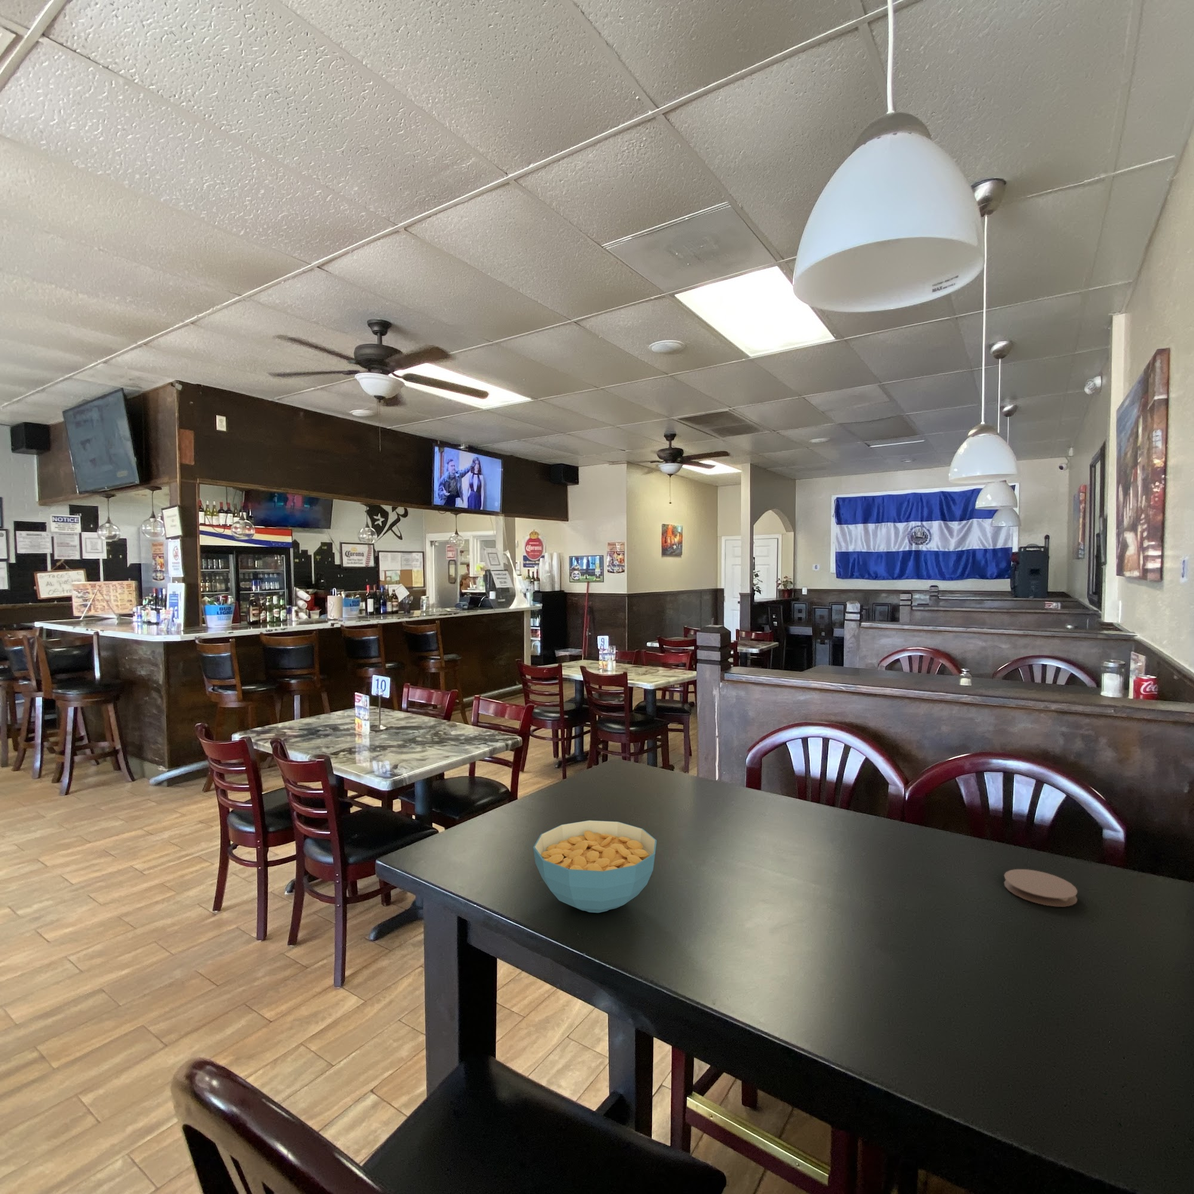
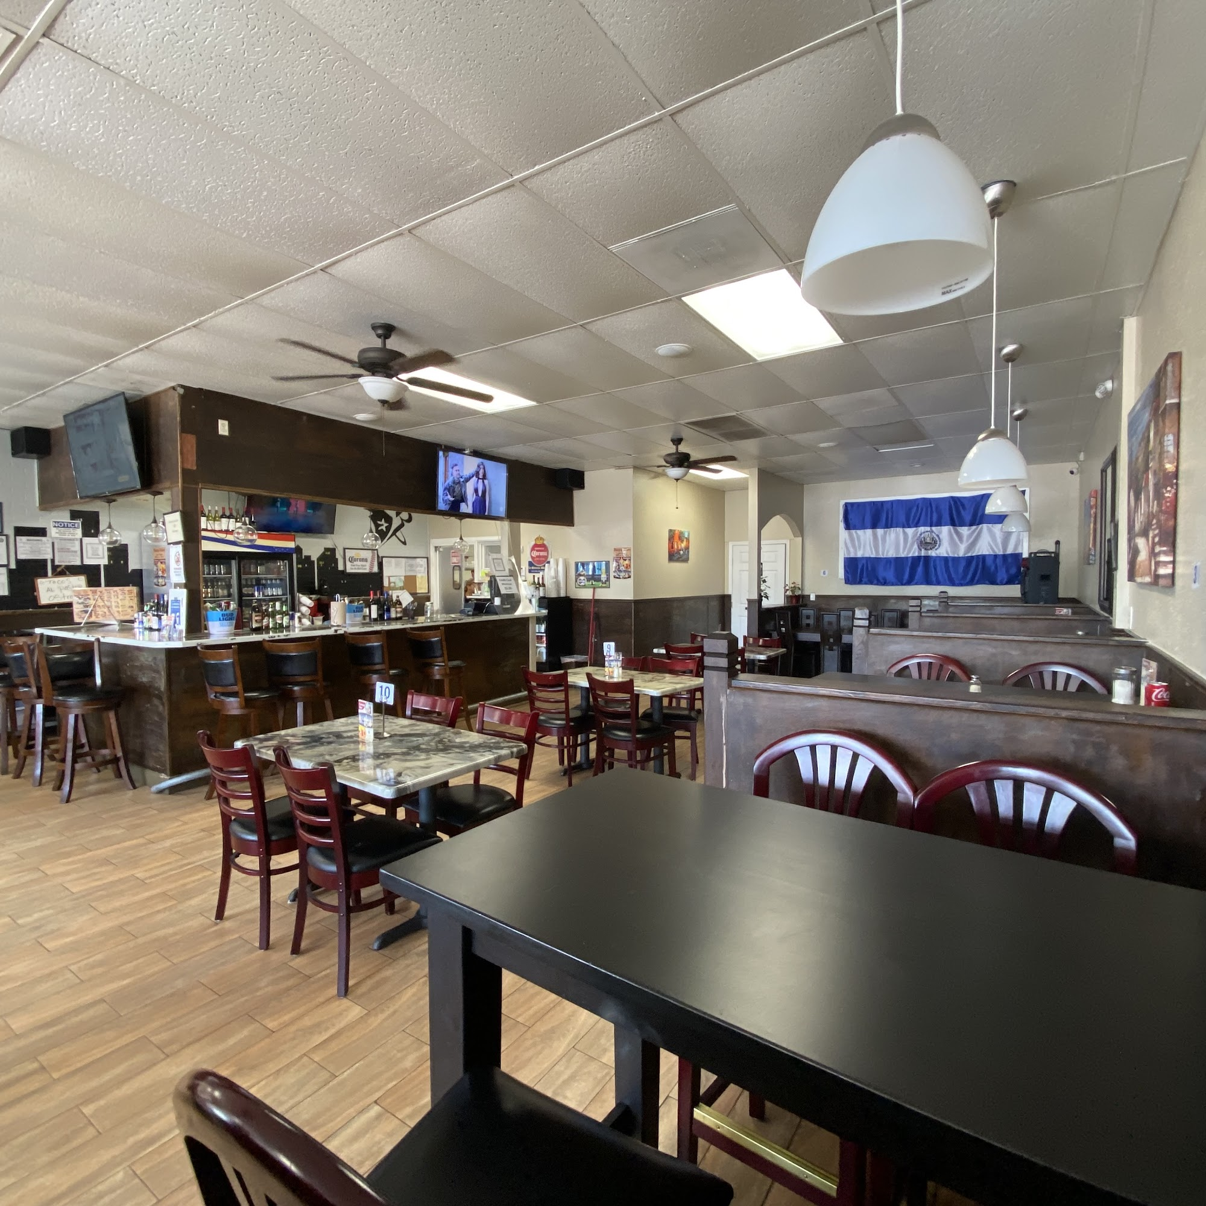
- cereal bowl (596, 874)
- coaster (1040, 887)
